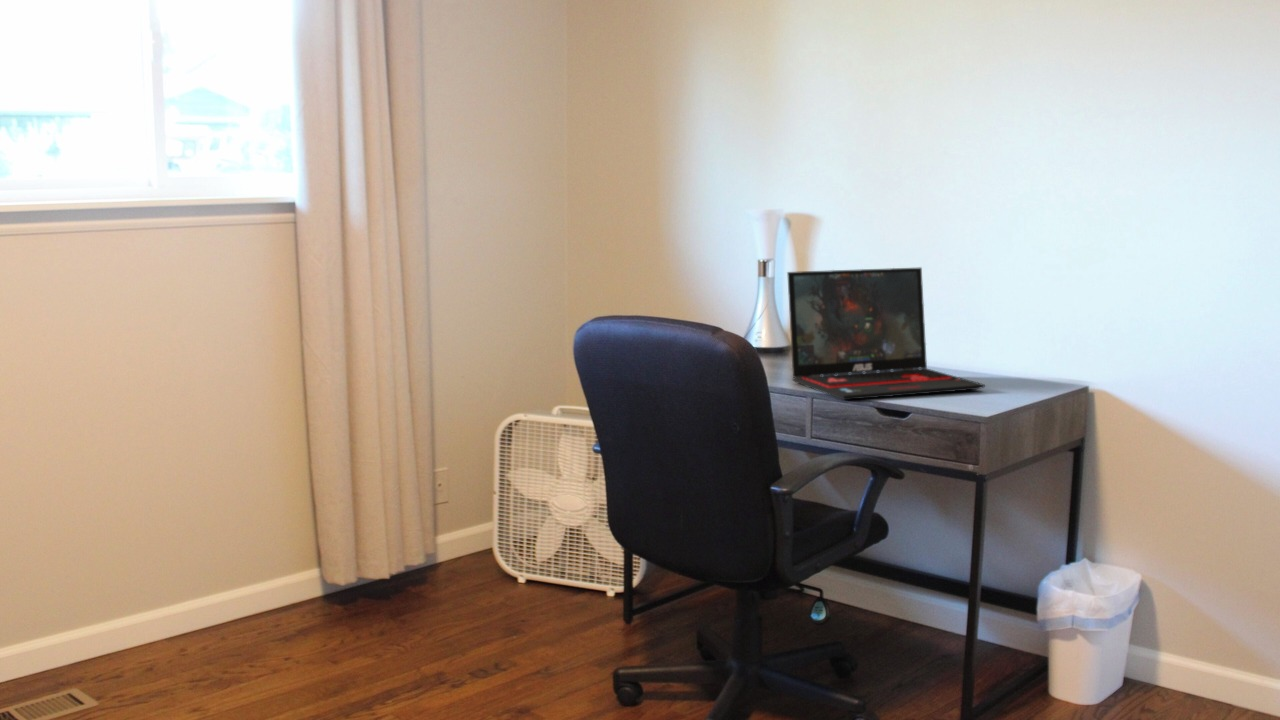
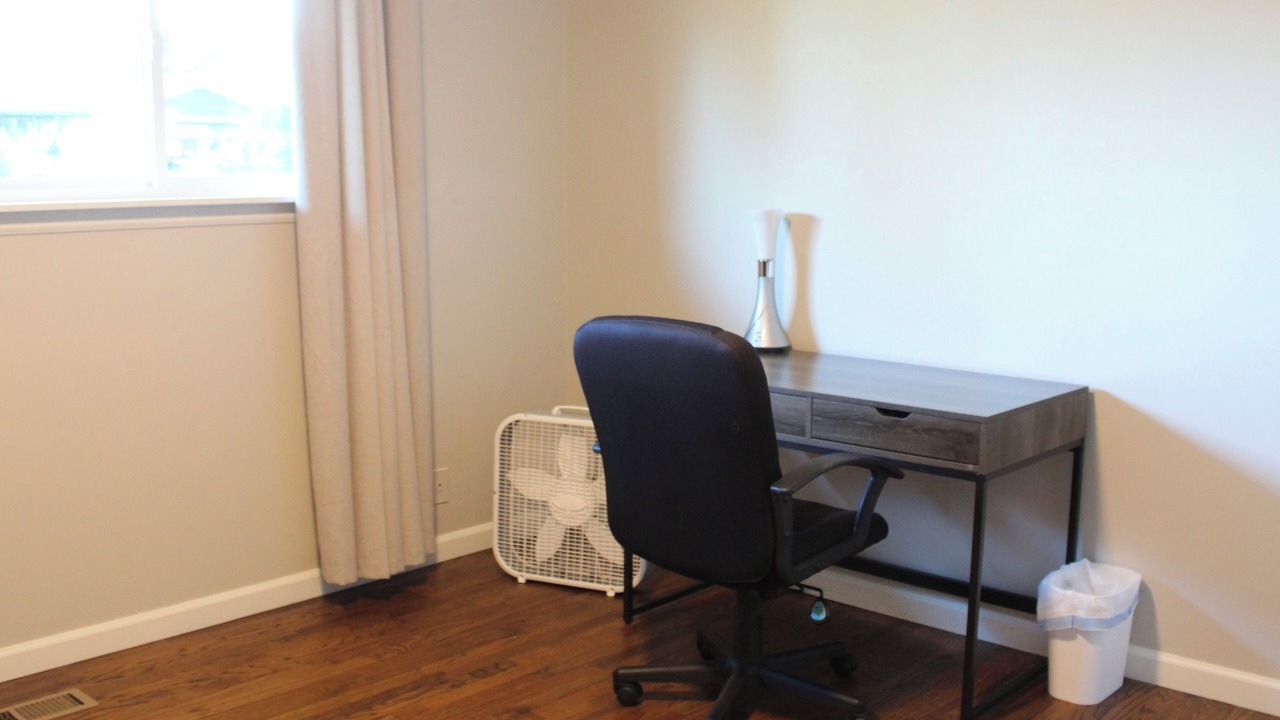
- laptop (884, 330)
